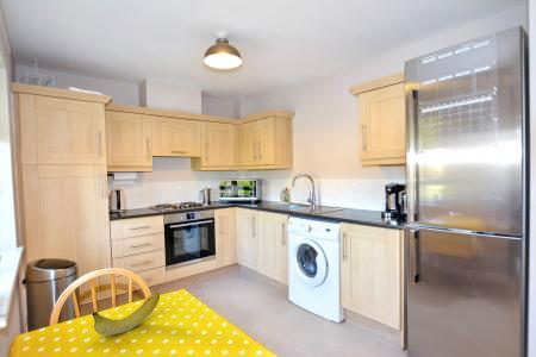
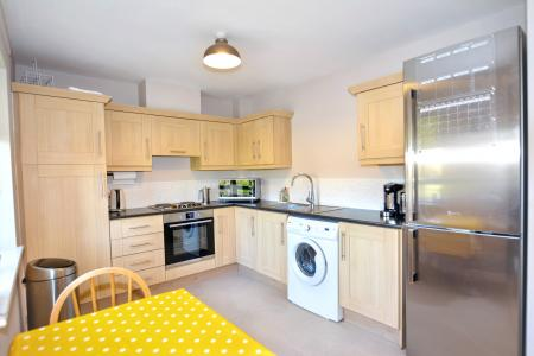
- fruit (129, 315)
